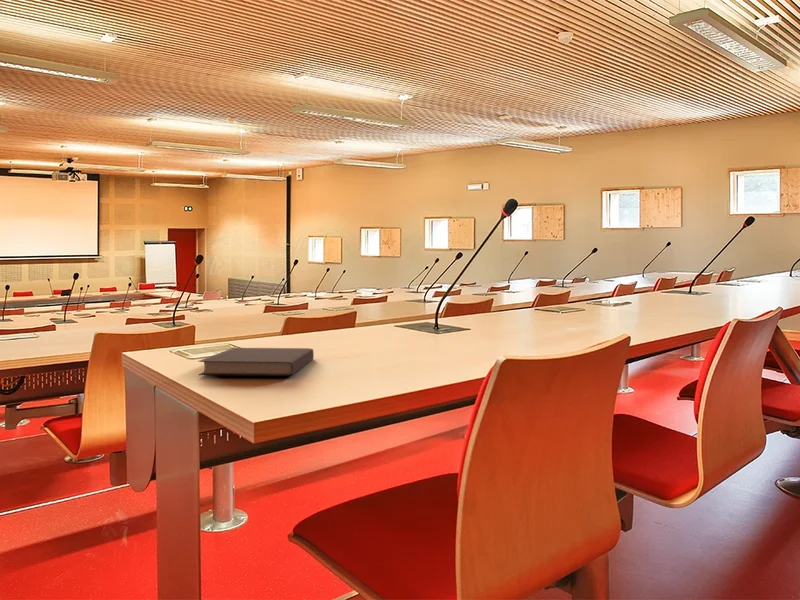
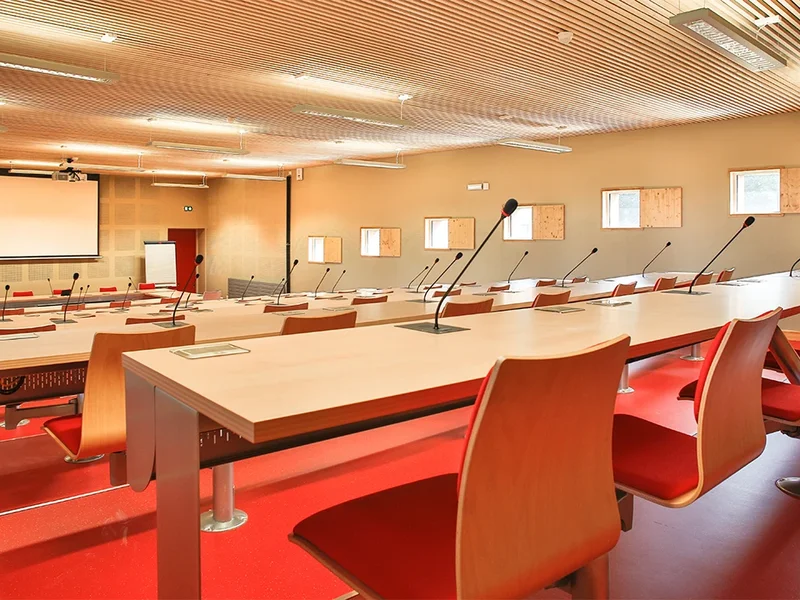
- notebook (260, 360)
